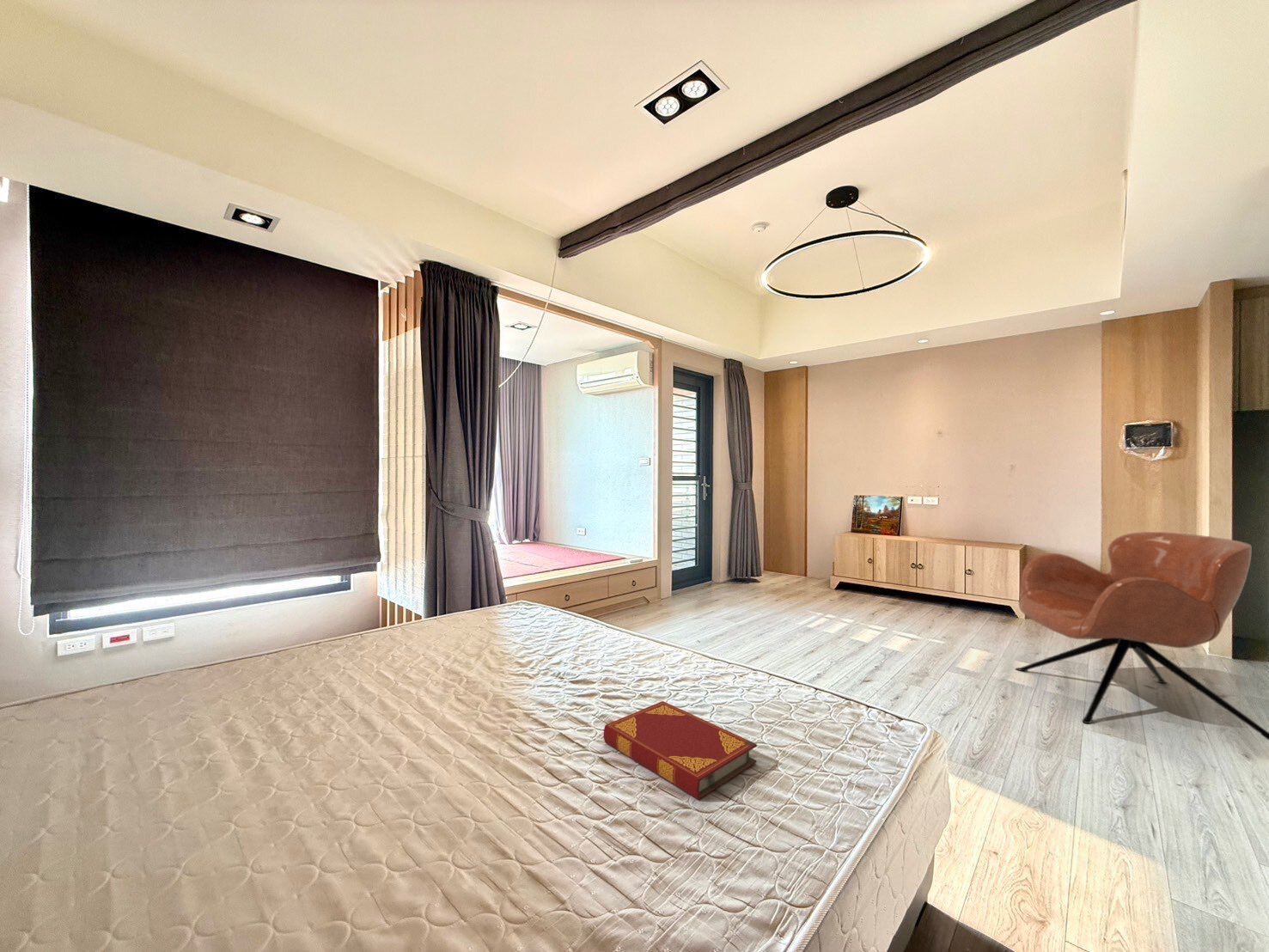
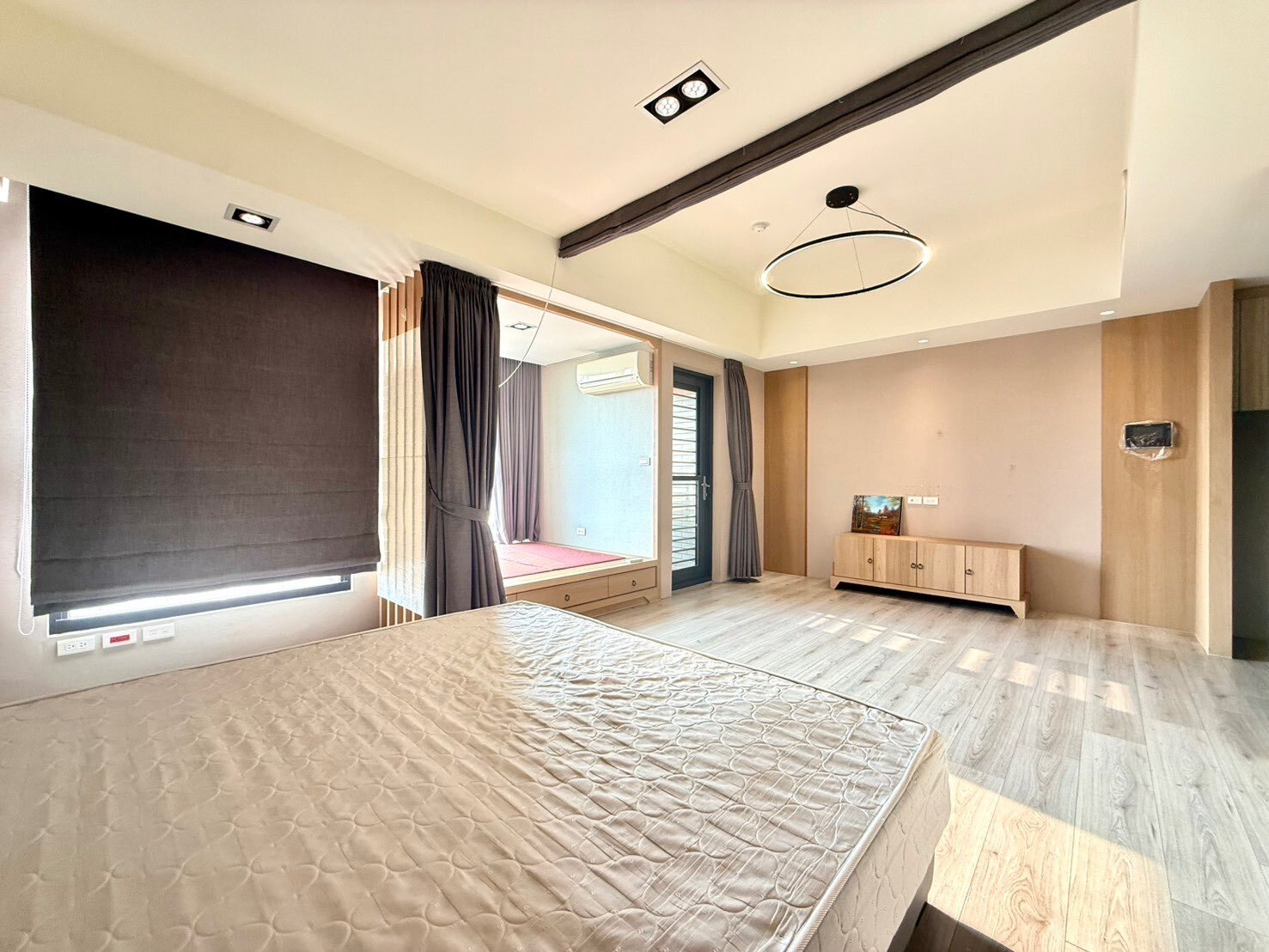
- armchair (1125, 617)
- hardback book (677, 743)
